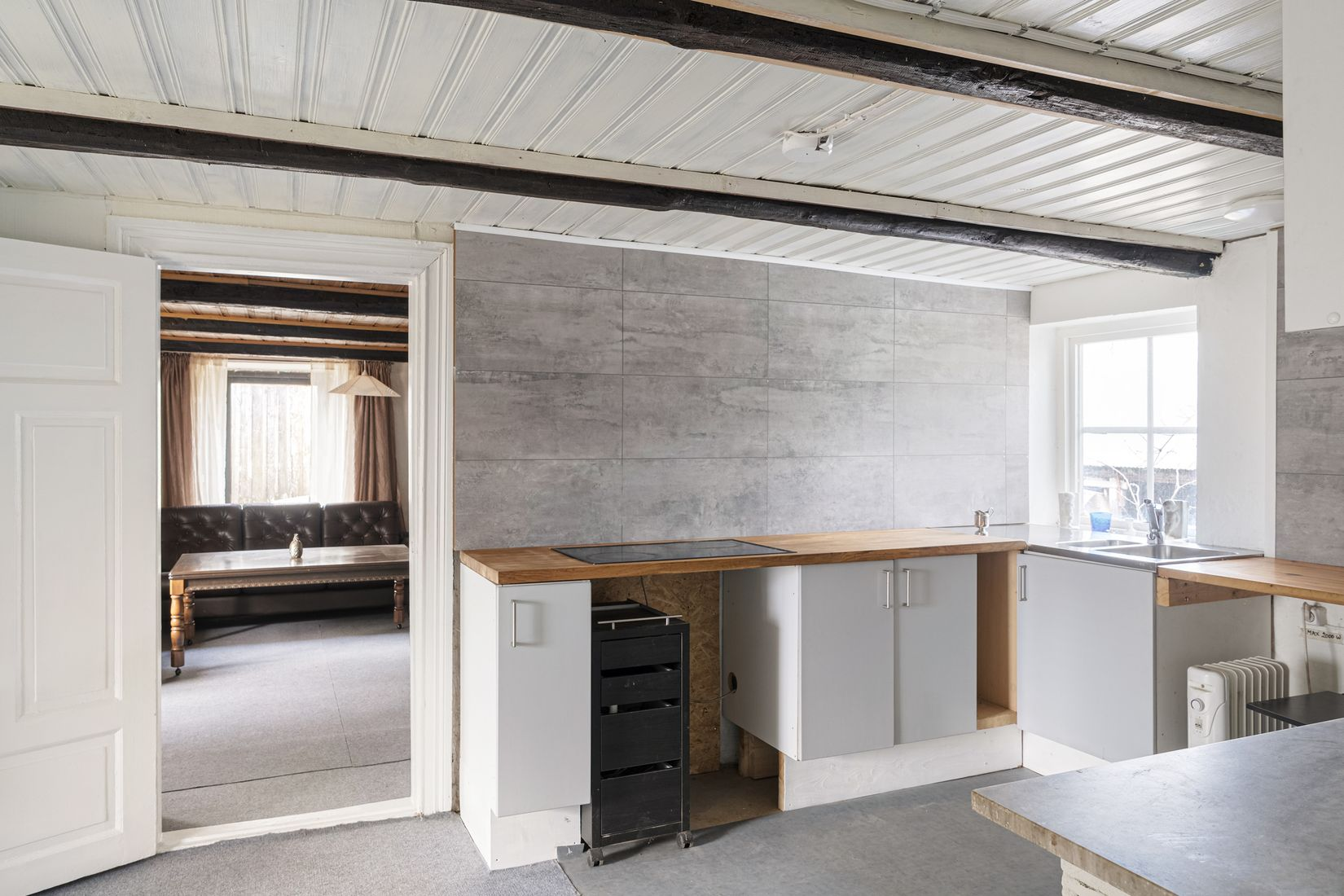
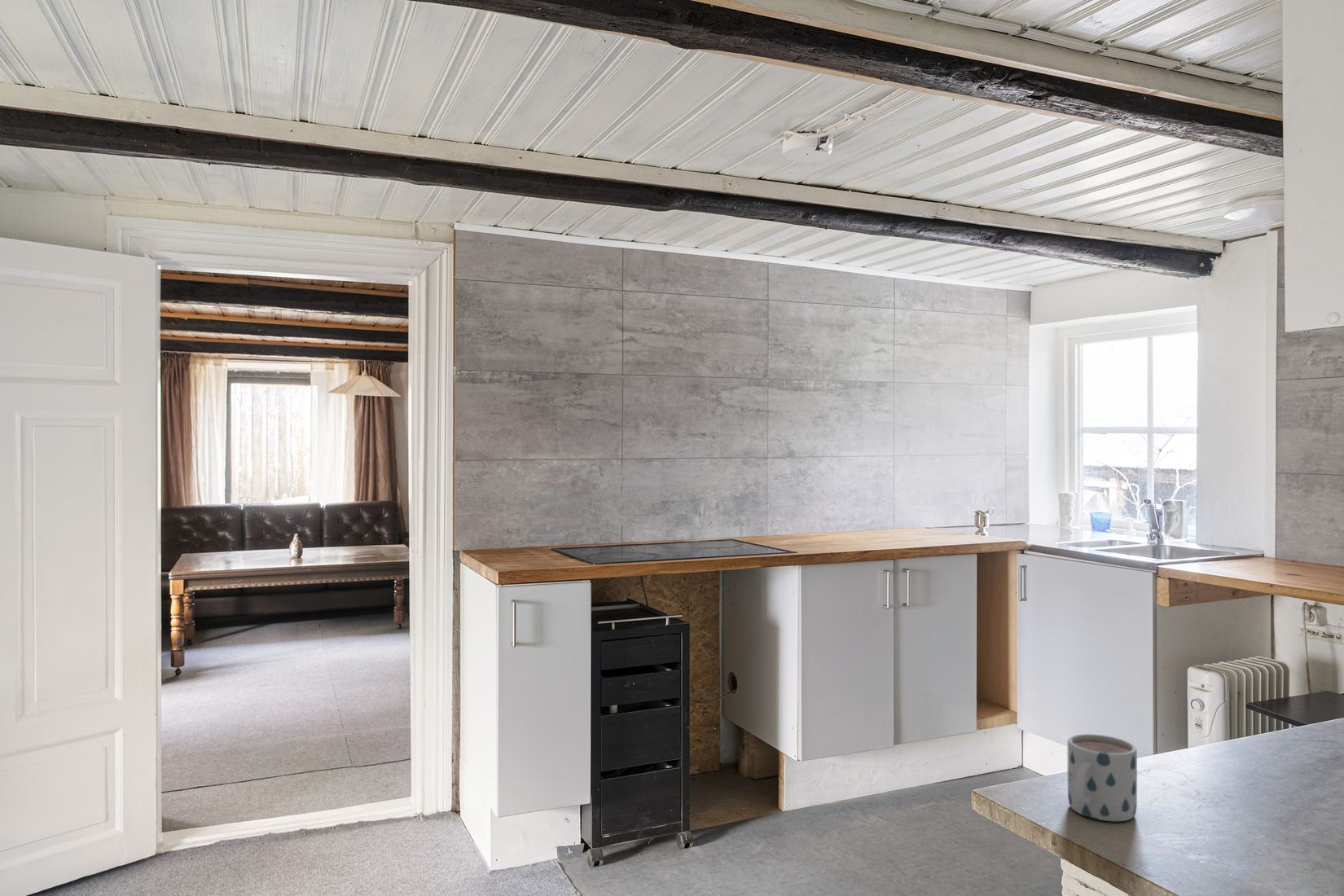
+ mug (1096, 780)
